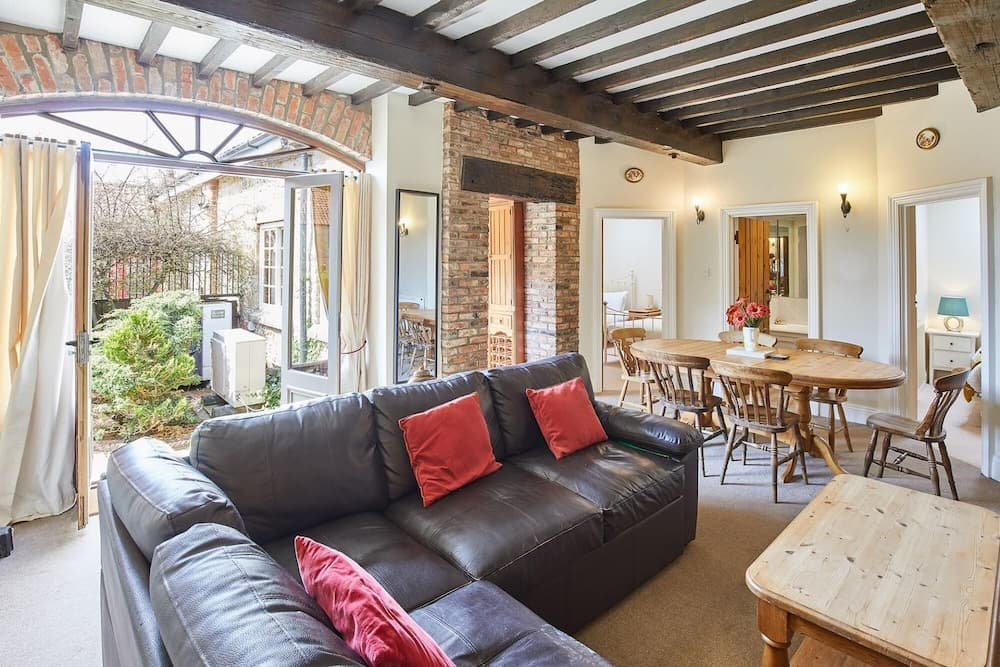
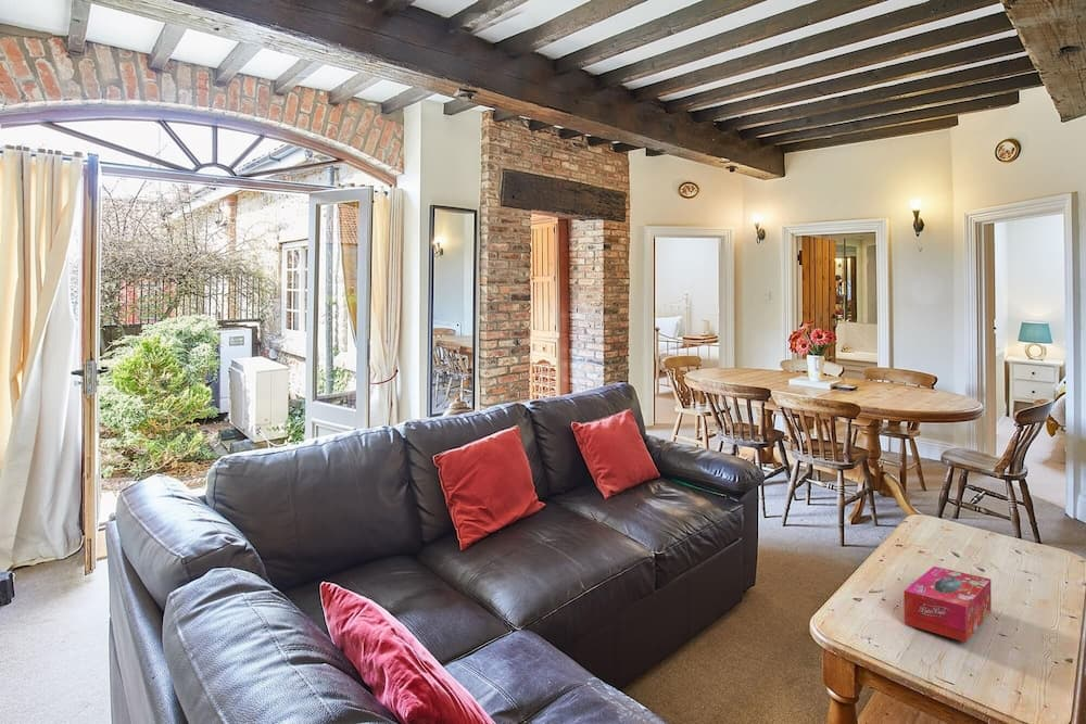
+ tissue box (948, 600)
